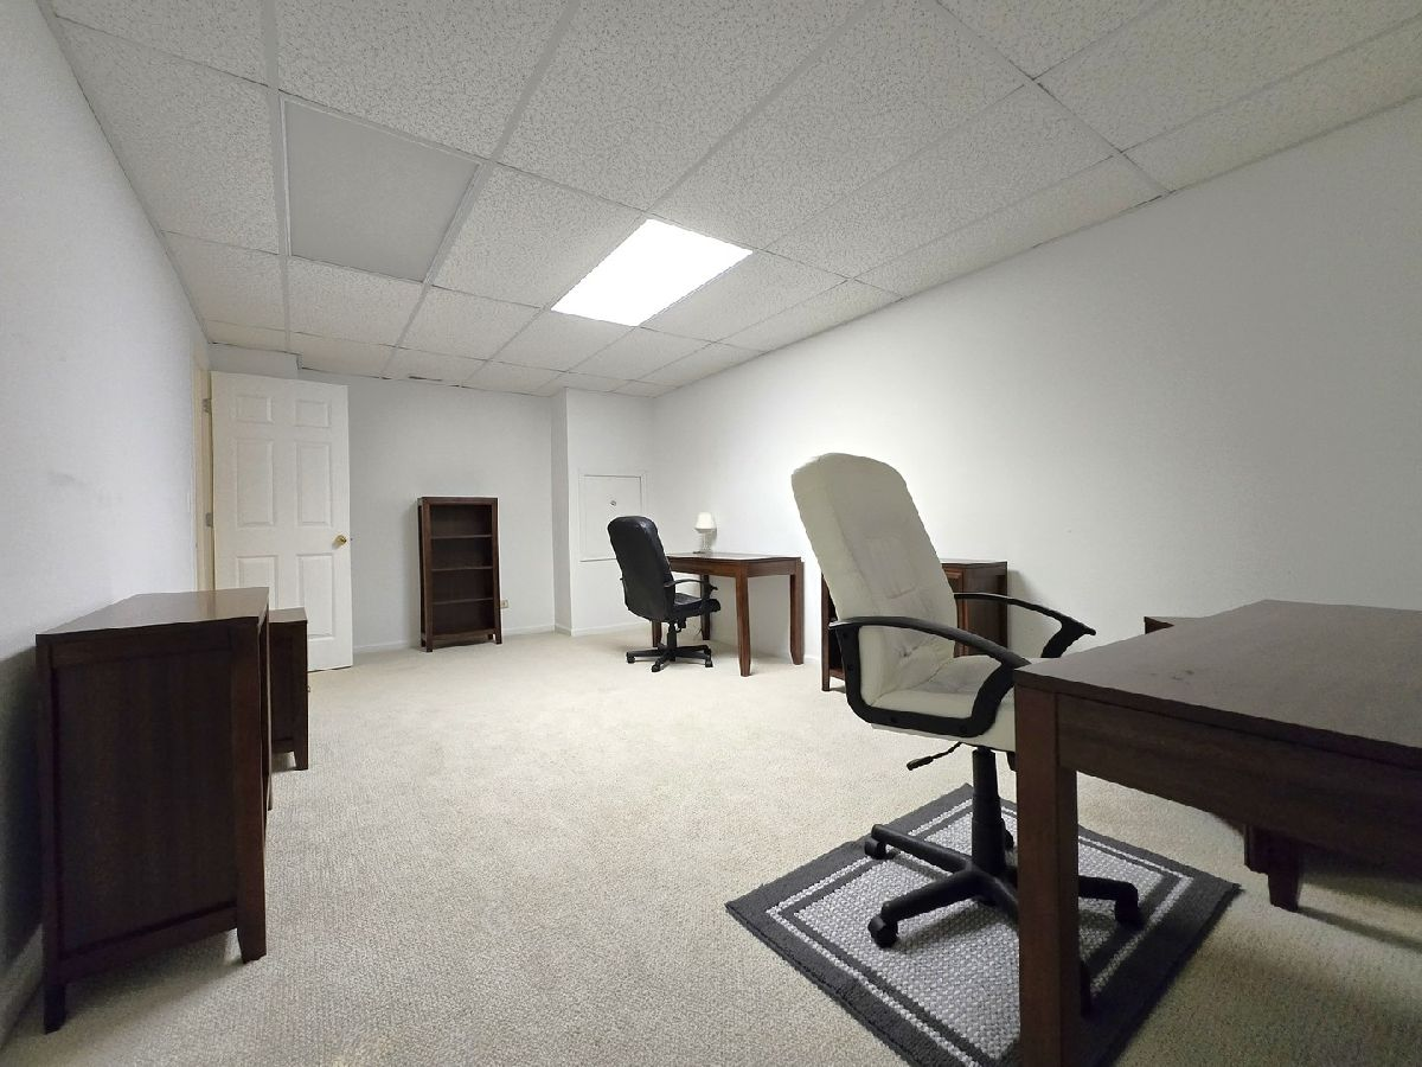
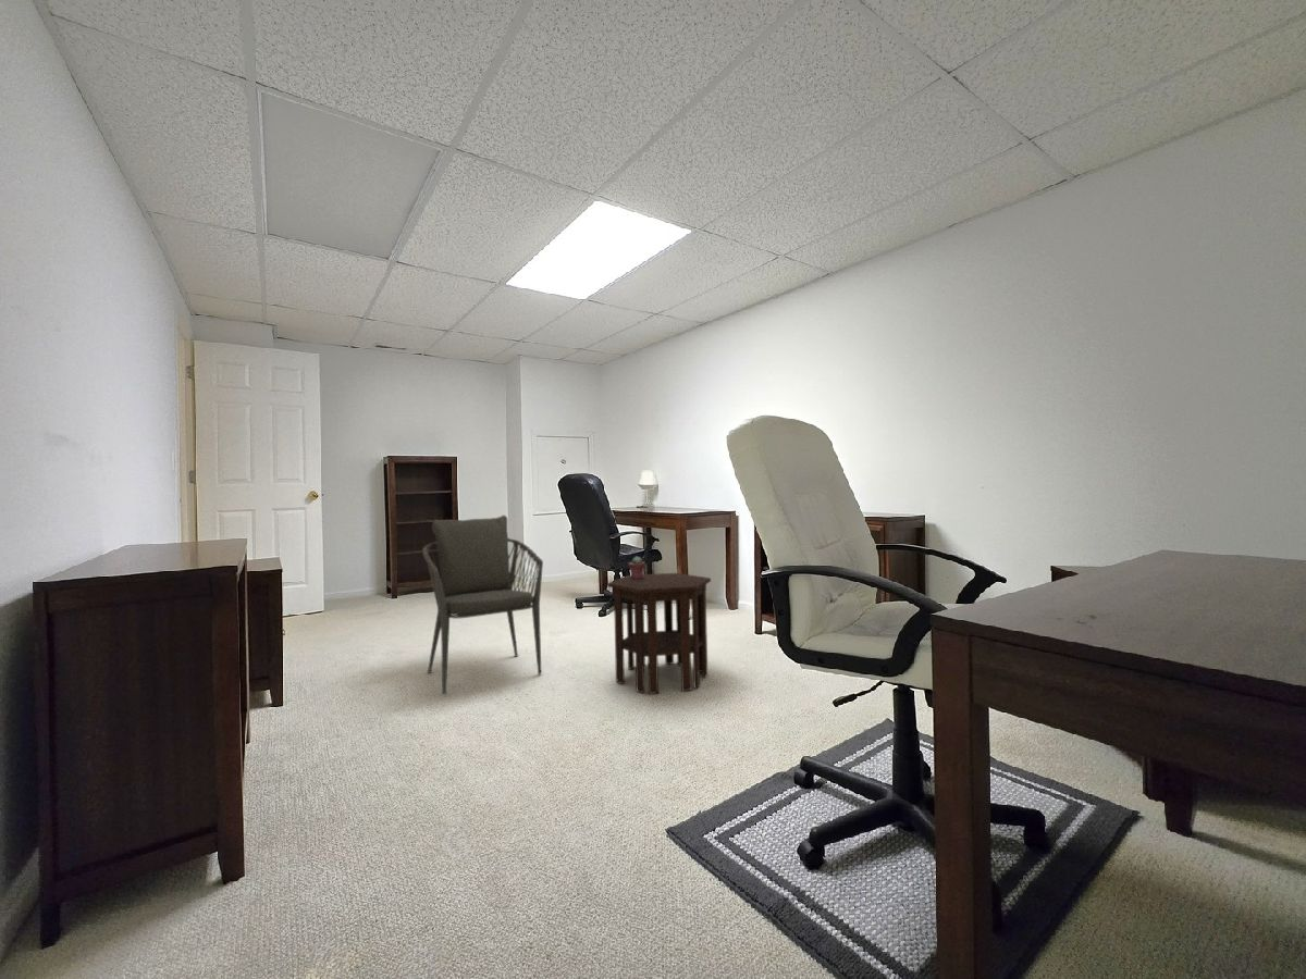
+ potted succulent (637, 567)
+ armchair (482, 594)
+ side table (661, 631)
